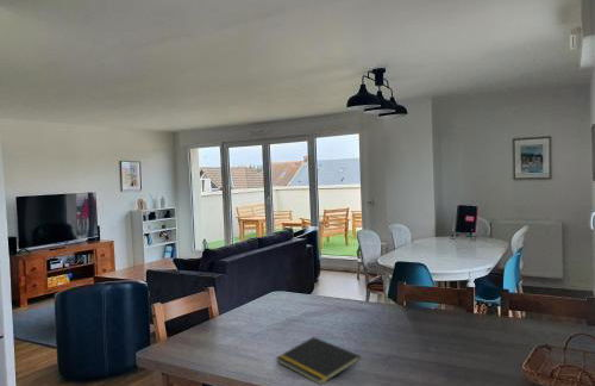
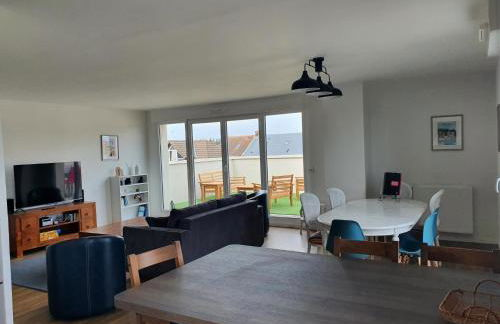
- notepad (317, 357)
